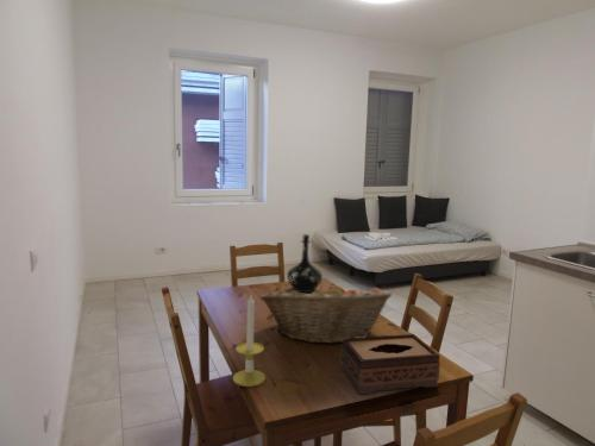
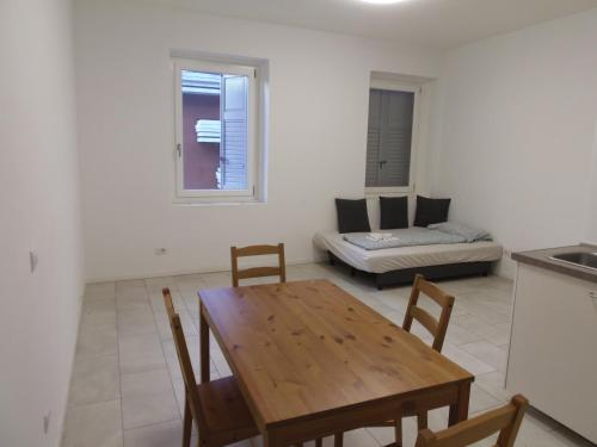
- candle (250, 335)
- tissue box (388, 362)
- bottle (305, 262)
- fruit basket (325, 306)
